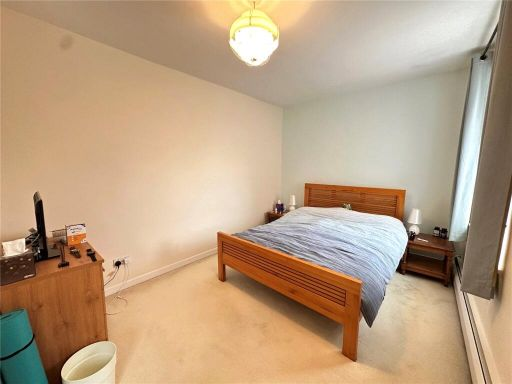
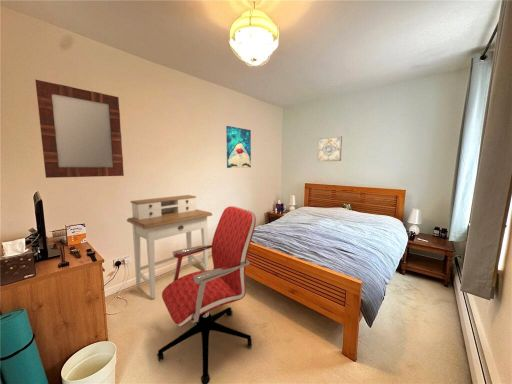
+ wall art (329, 149)
+ office chair (203, 279)
+ home mirror (85, 133)
+ wall art (239, 148)
+ desk (173, 235)
